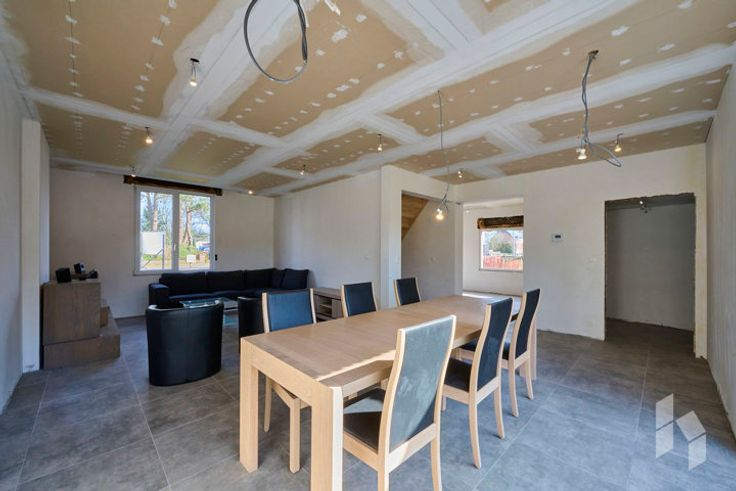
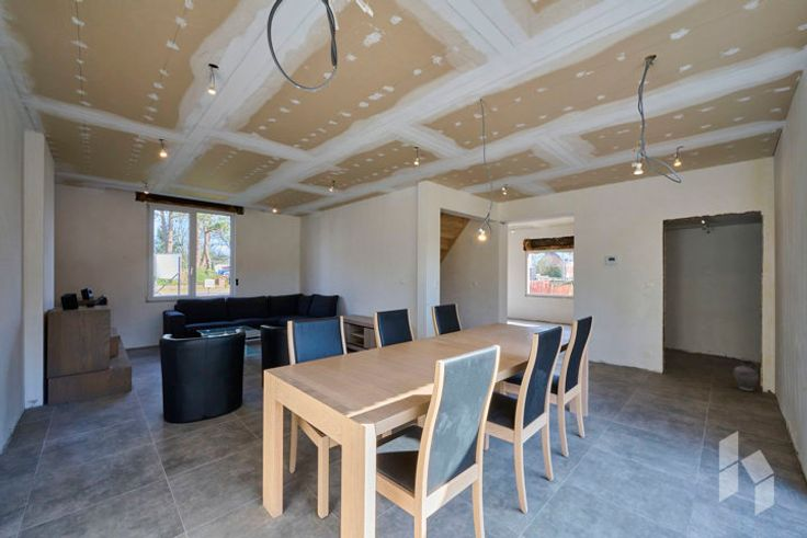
+ vase (746, 374)
